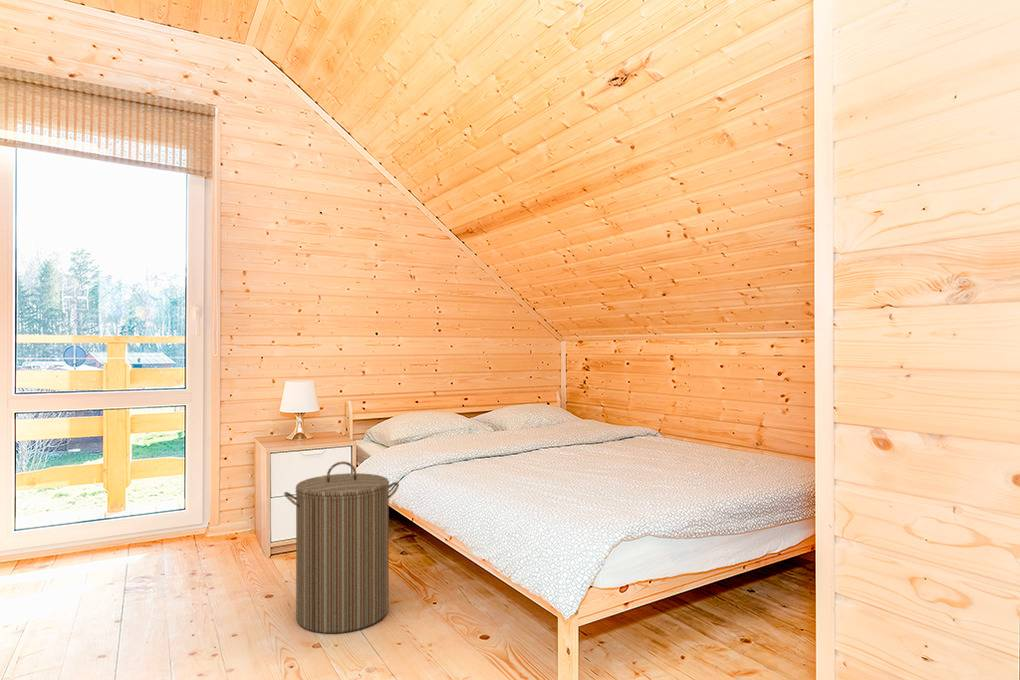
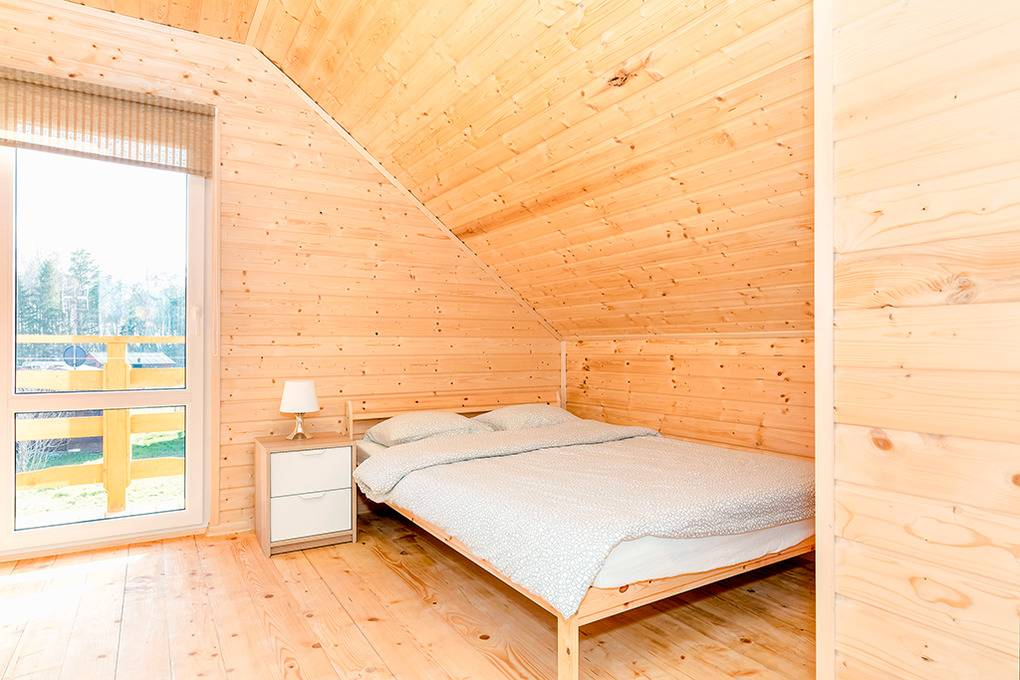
- laundry hamper (343, 537)
